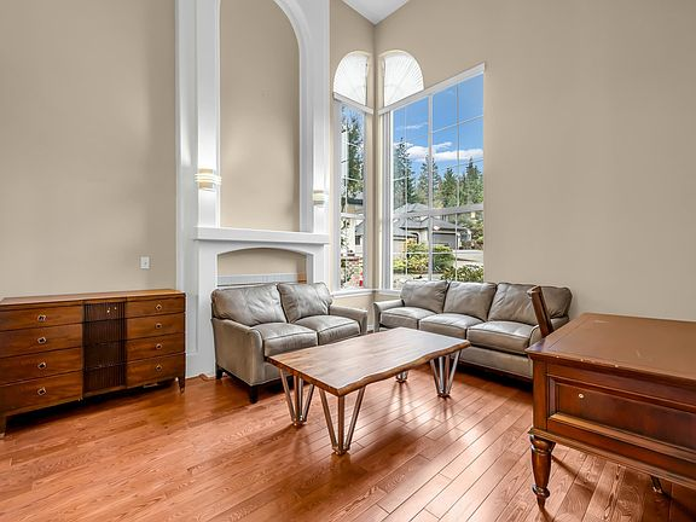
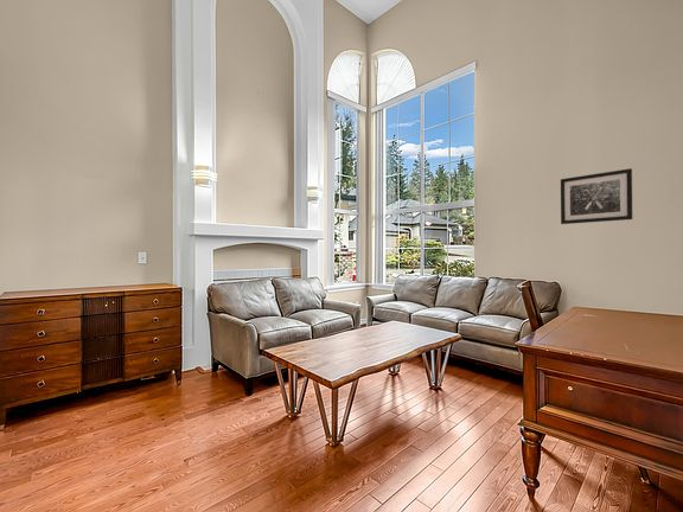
+ wall art (594, 198)
